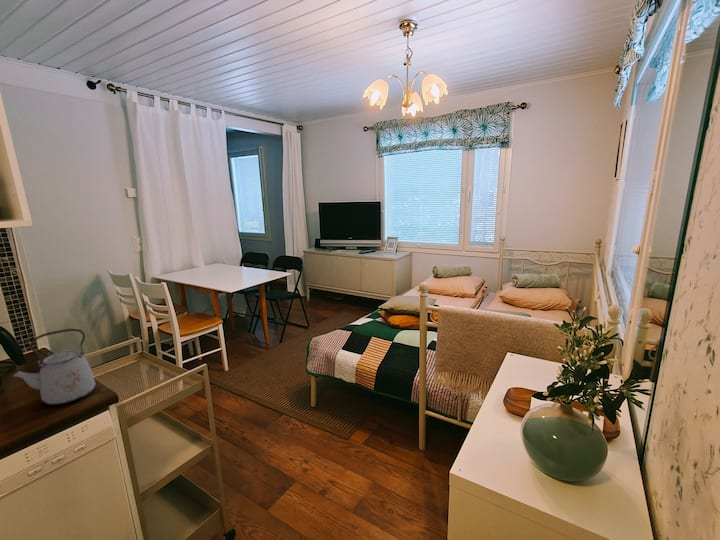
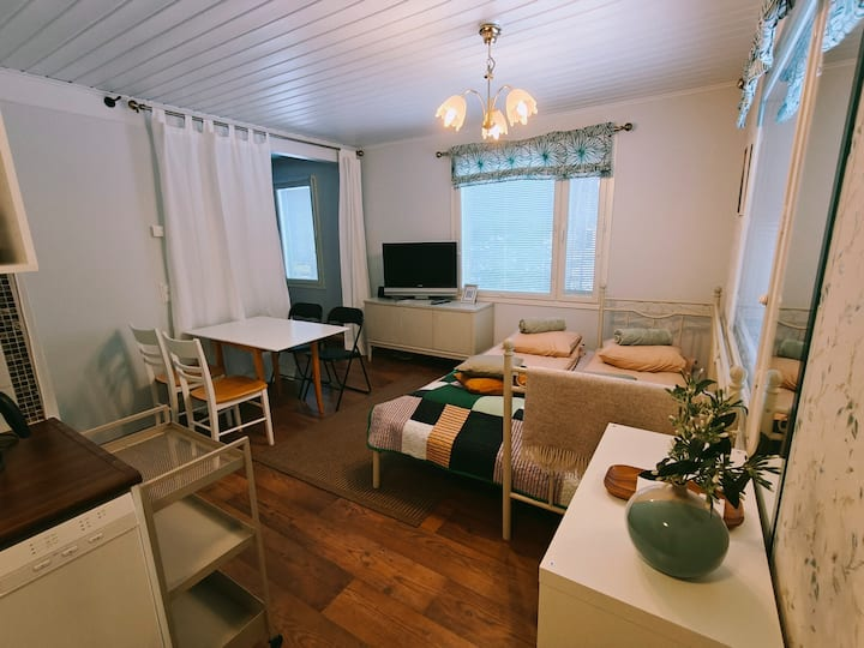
- kettle (53, 367)
